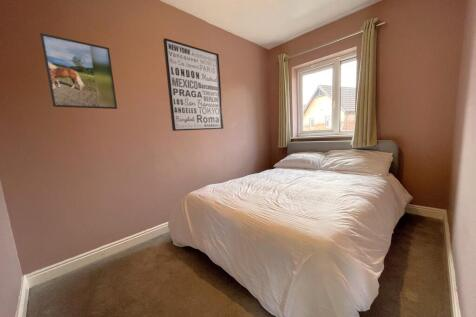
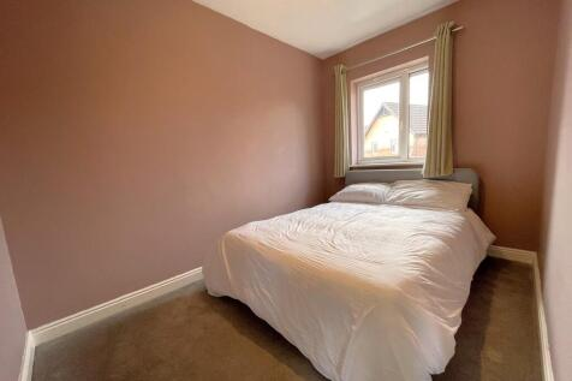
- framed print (82, 75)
- wall art (197, 89)
